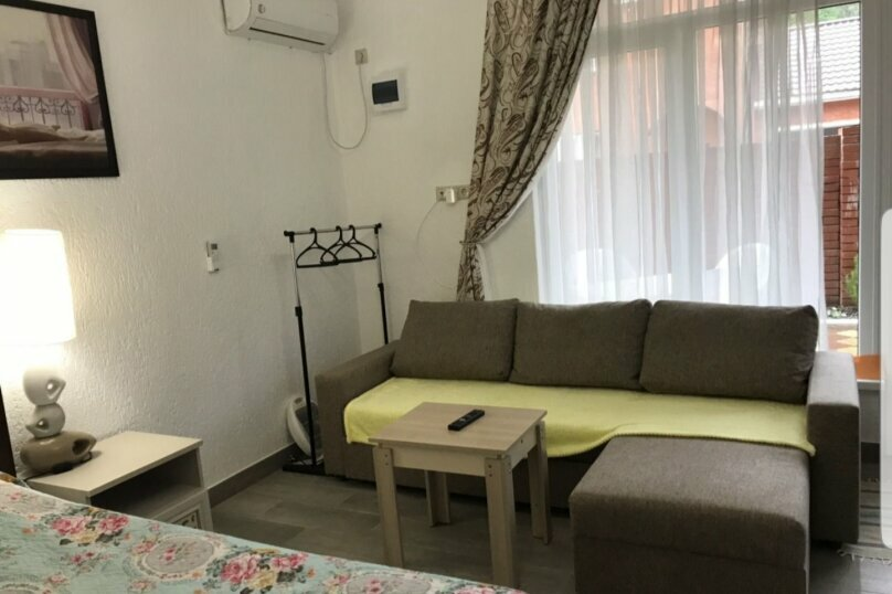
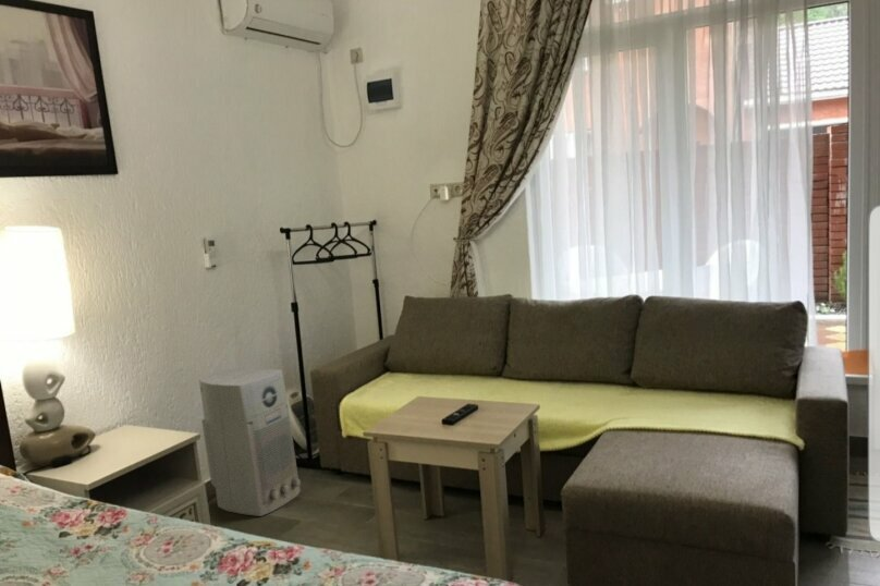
+ air purifier (247, 438)
